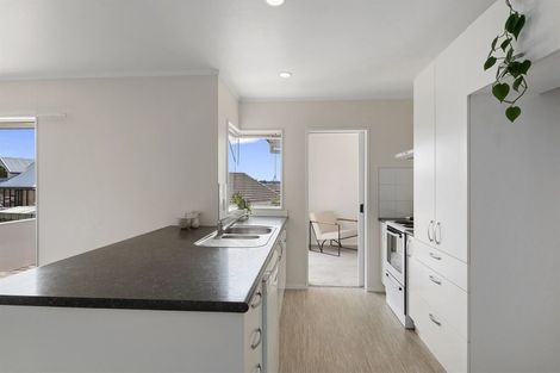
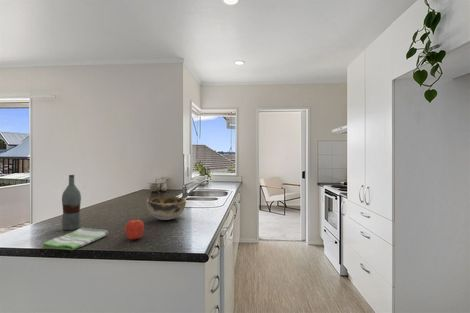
+ bottle (71, 201)
+ decorative bowl (166, 208)
+ apple (134, 228)
+ dish towel (77, 237)
